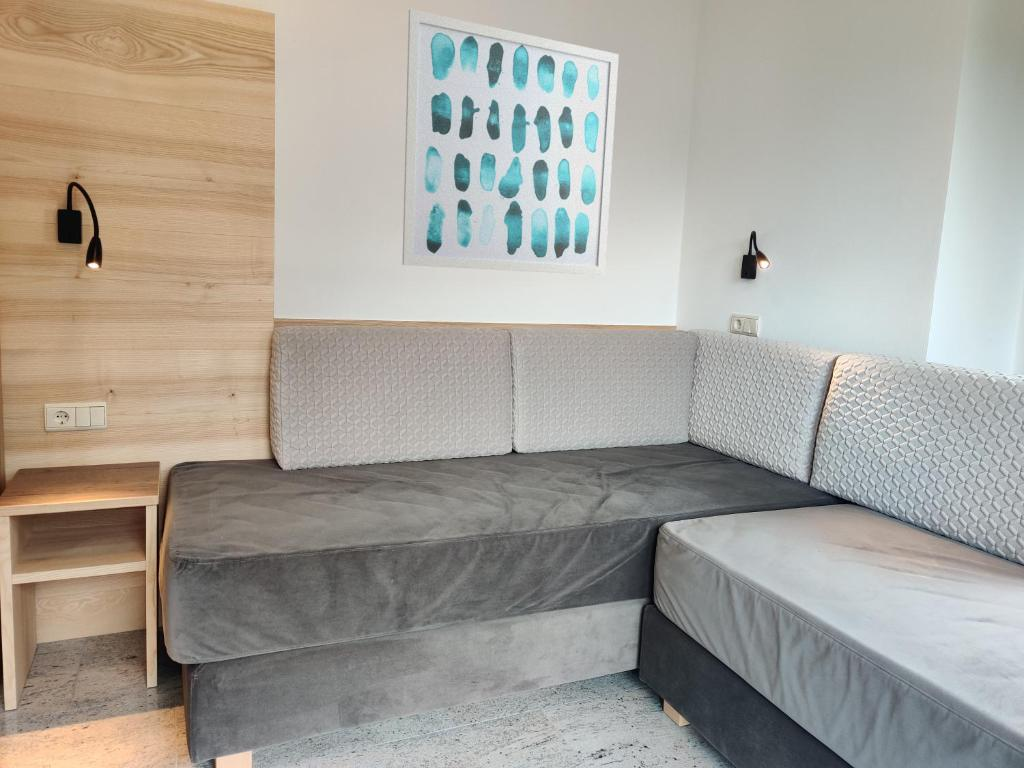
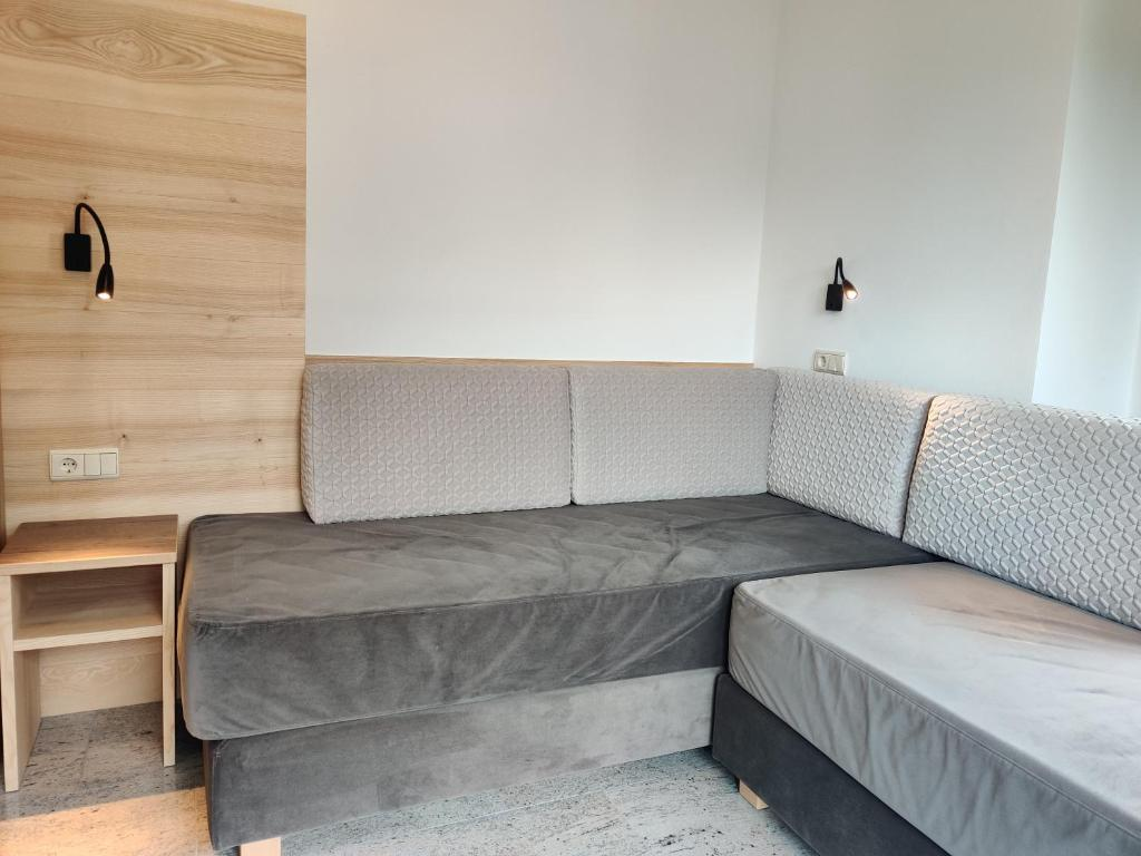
- wall art (515, 154)
